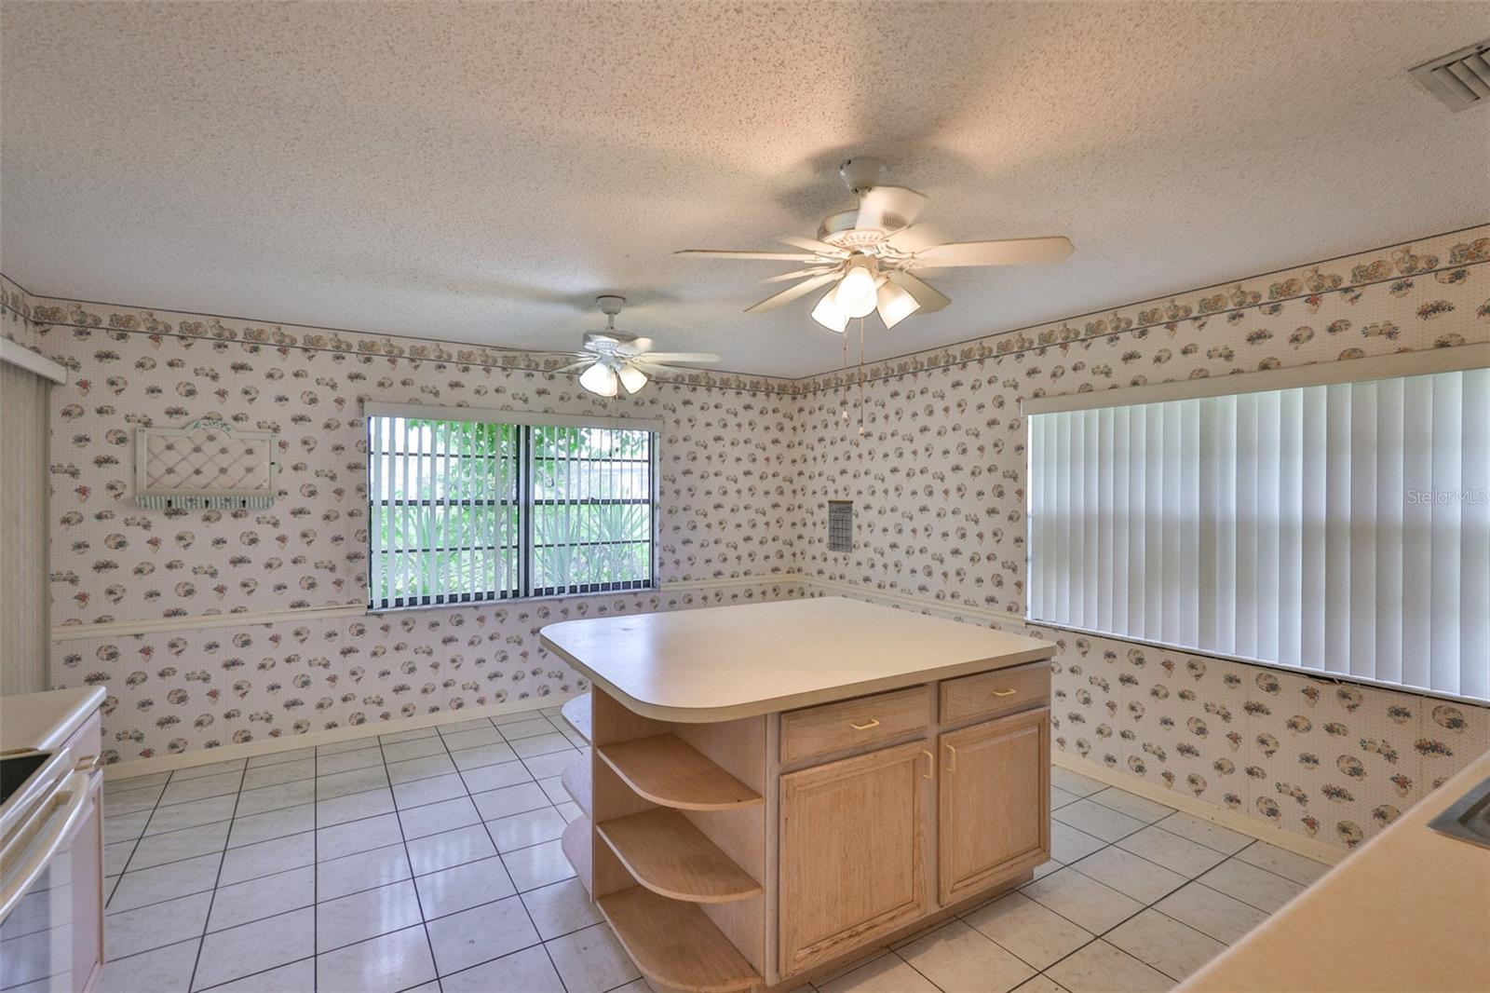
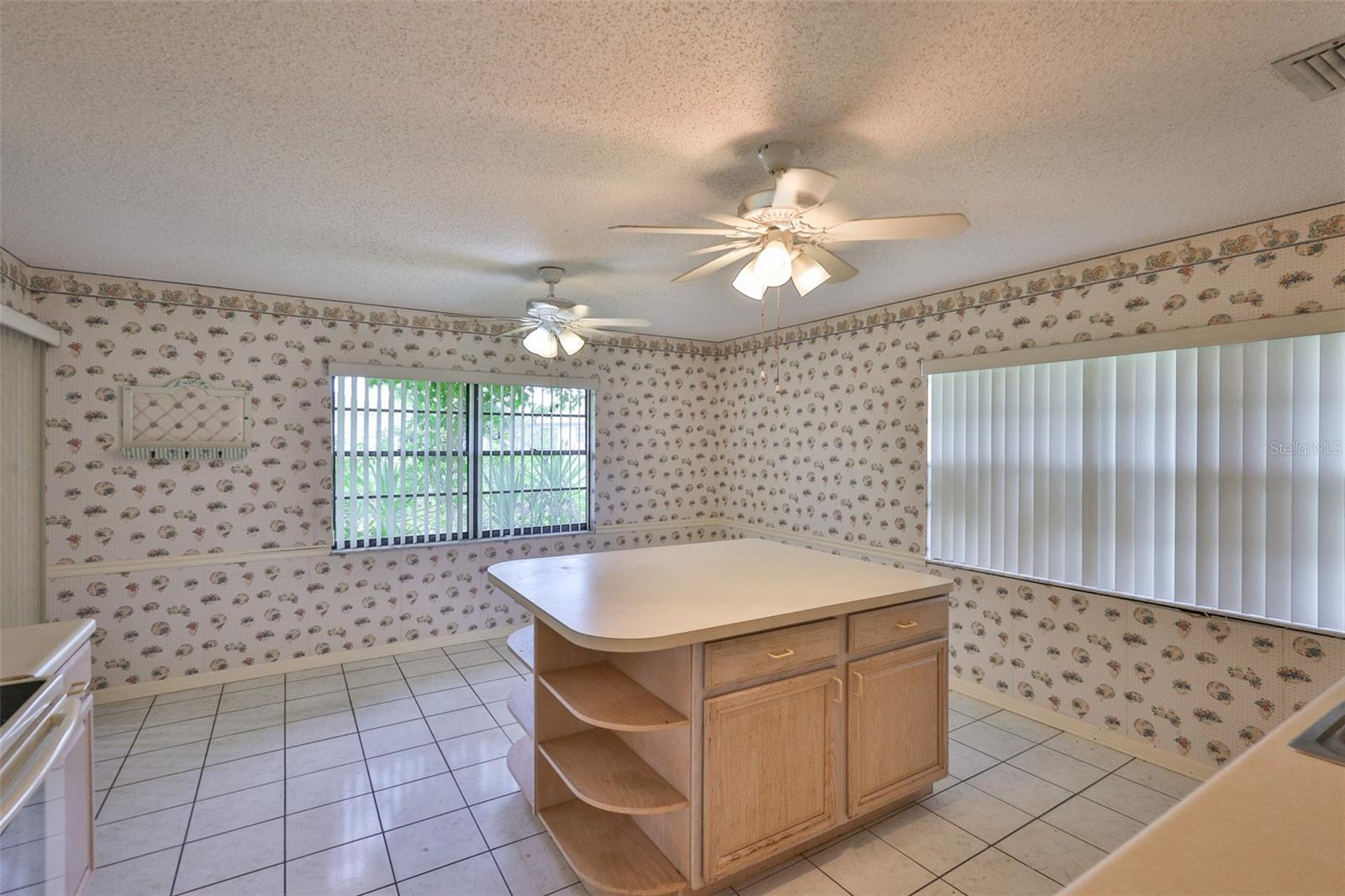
- calendar (840, 520)
